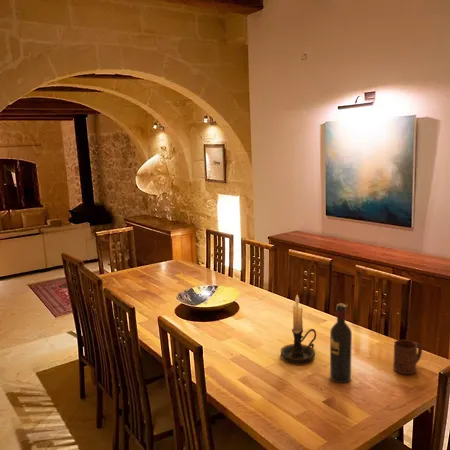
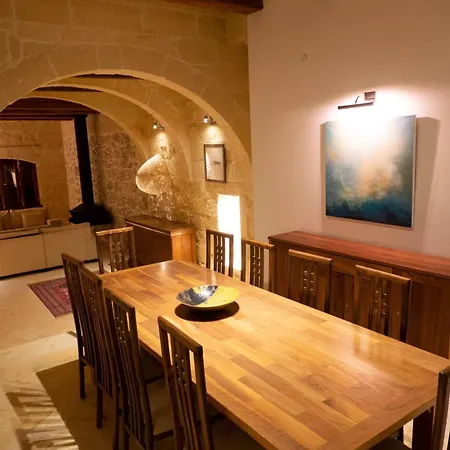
- candle holder (301, 324)
- cup (406, 355)
- wine bottle (340, 341)
